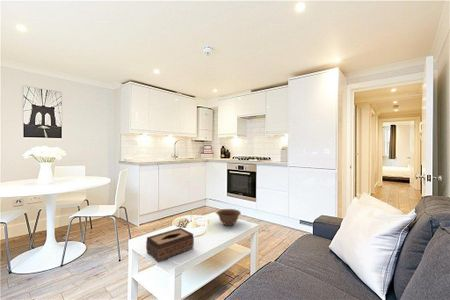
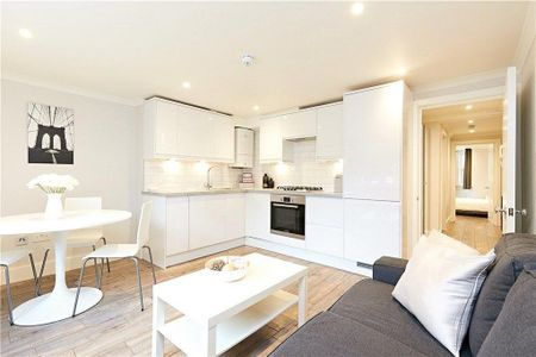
- bowl (228, 218)
- tissue box (170, 243)
